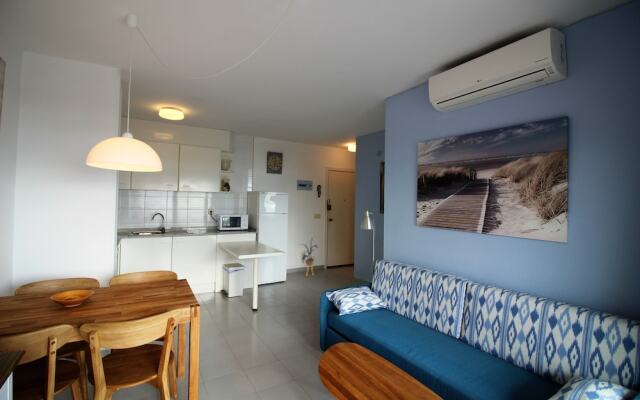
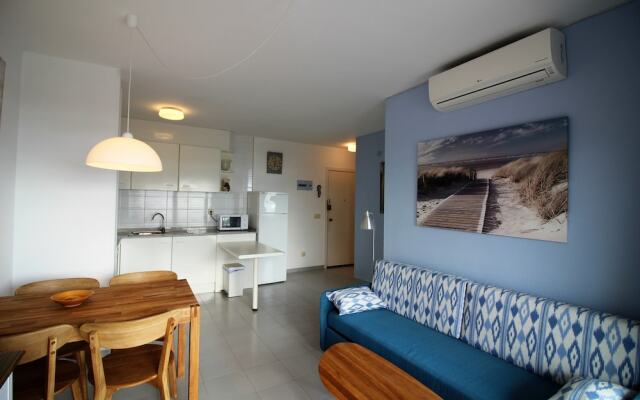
- house plant (307, 256)
